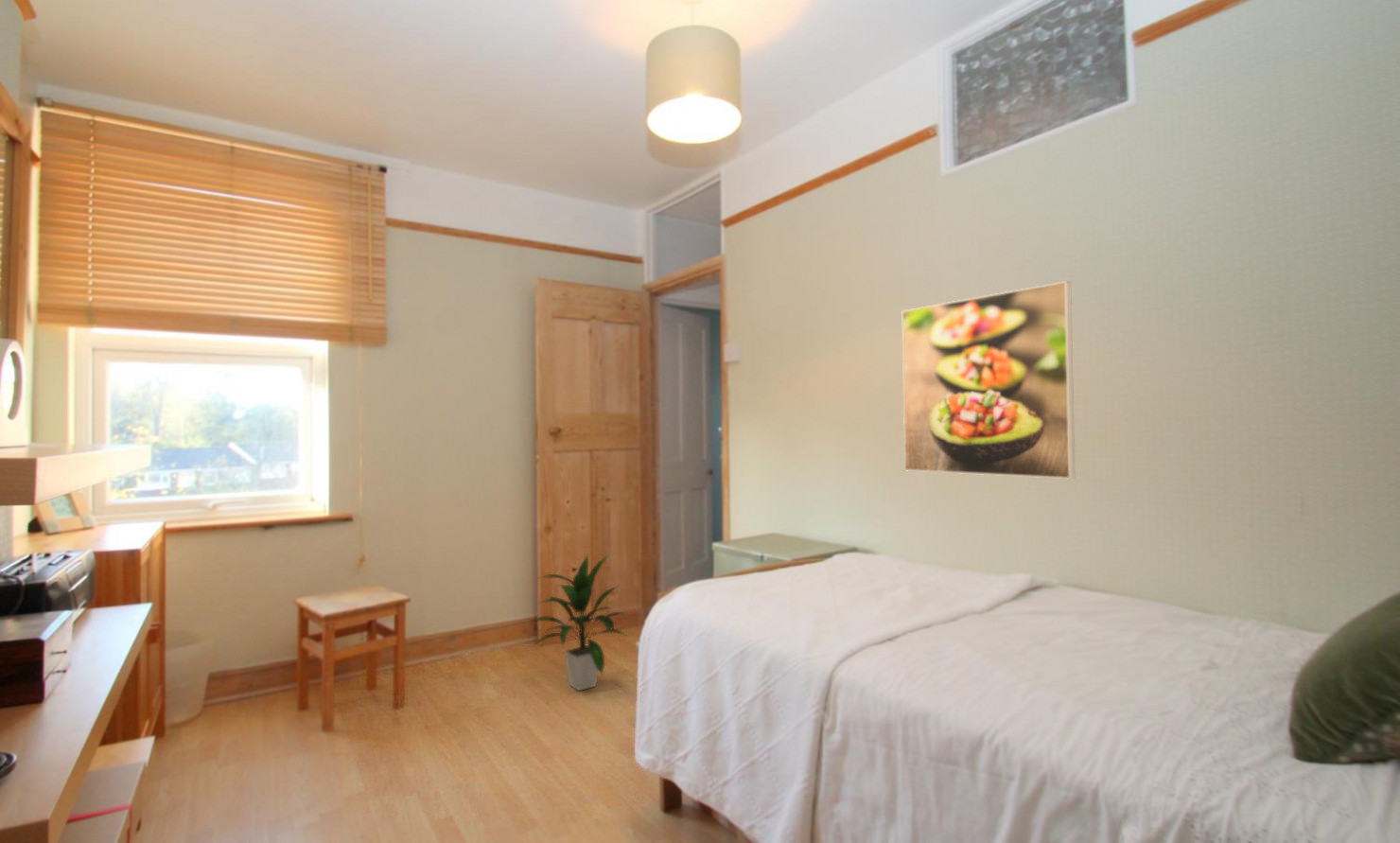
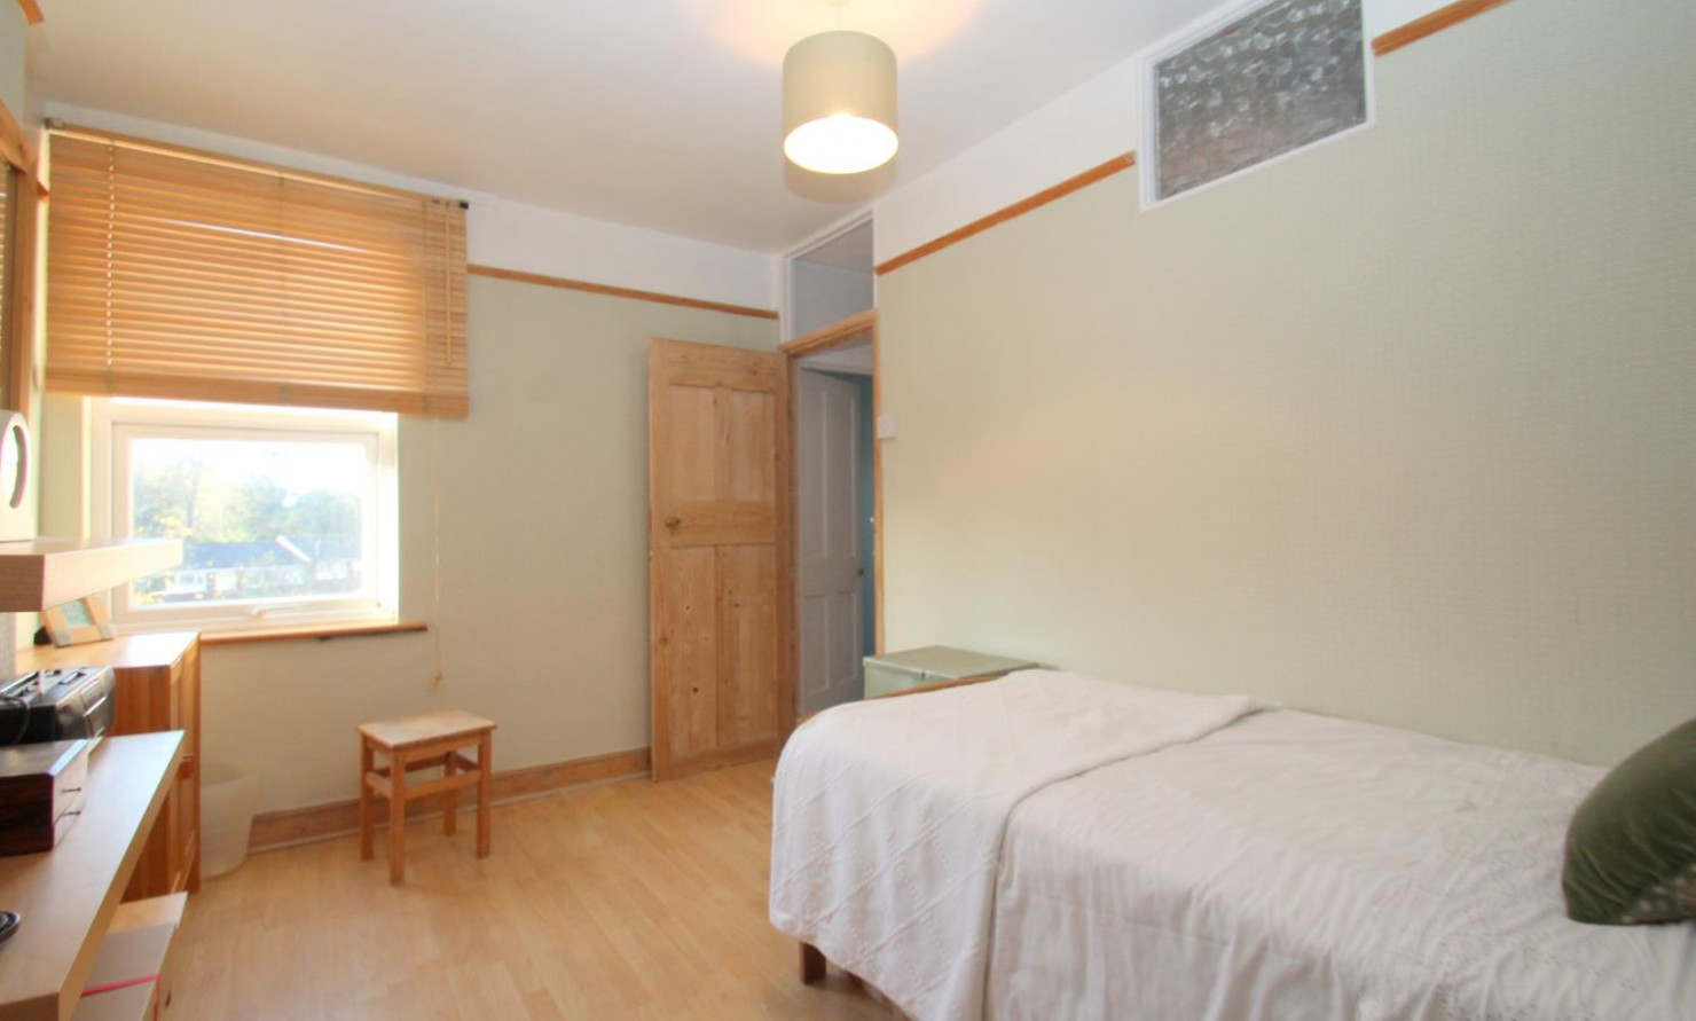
- indoor plant (581, 622)
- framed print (979, 385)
